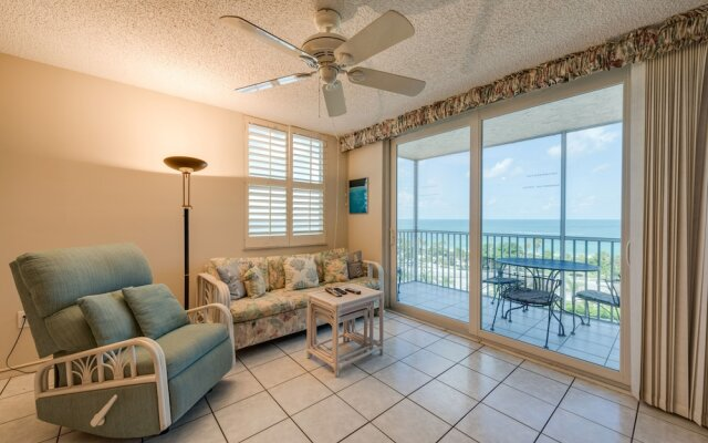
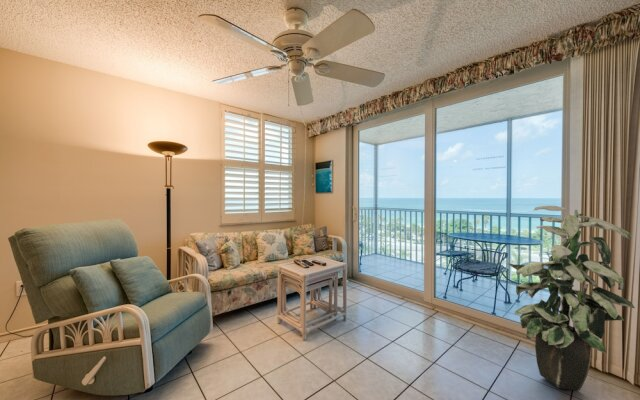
+ indoor plant (561, 292)
